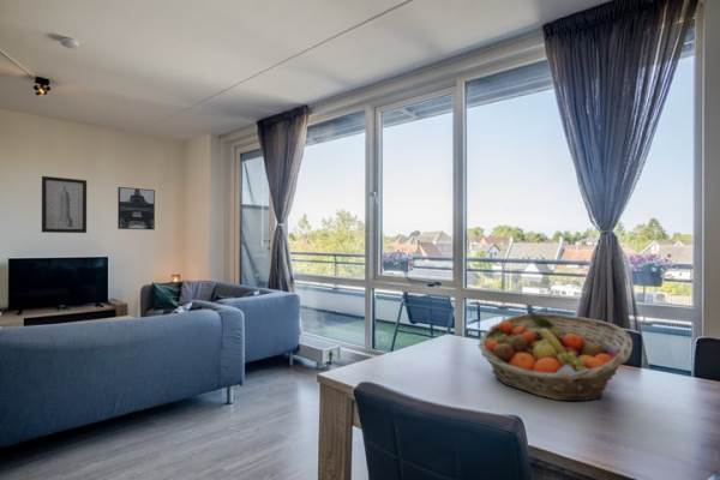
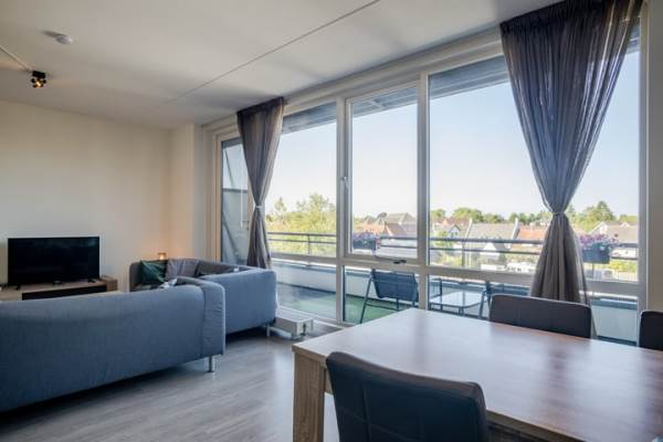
- wall art (65, 205)
- fruit basket (548, 352)
- wall art (137, 209)
